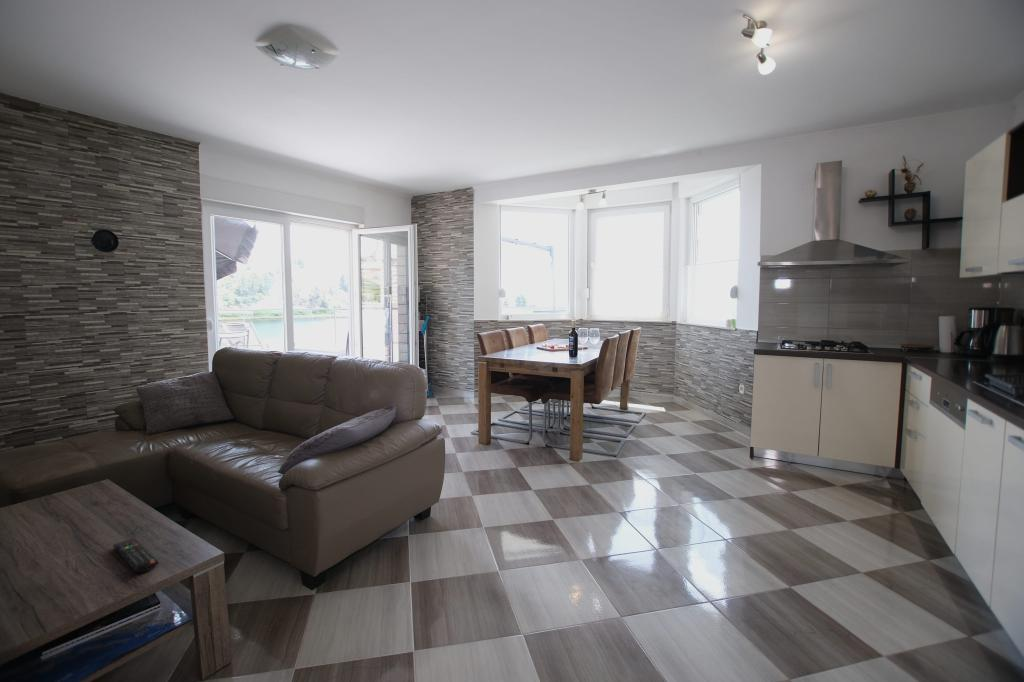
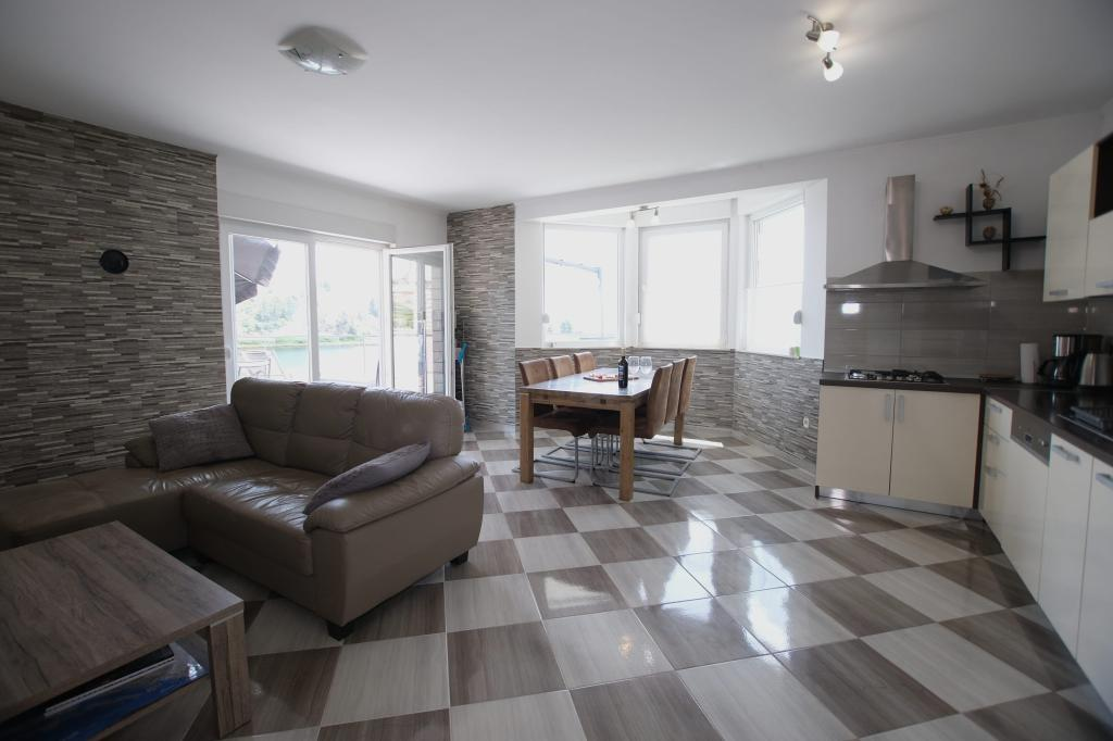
- remote control (135, 555)
